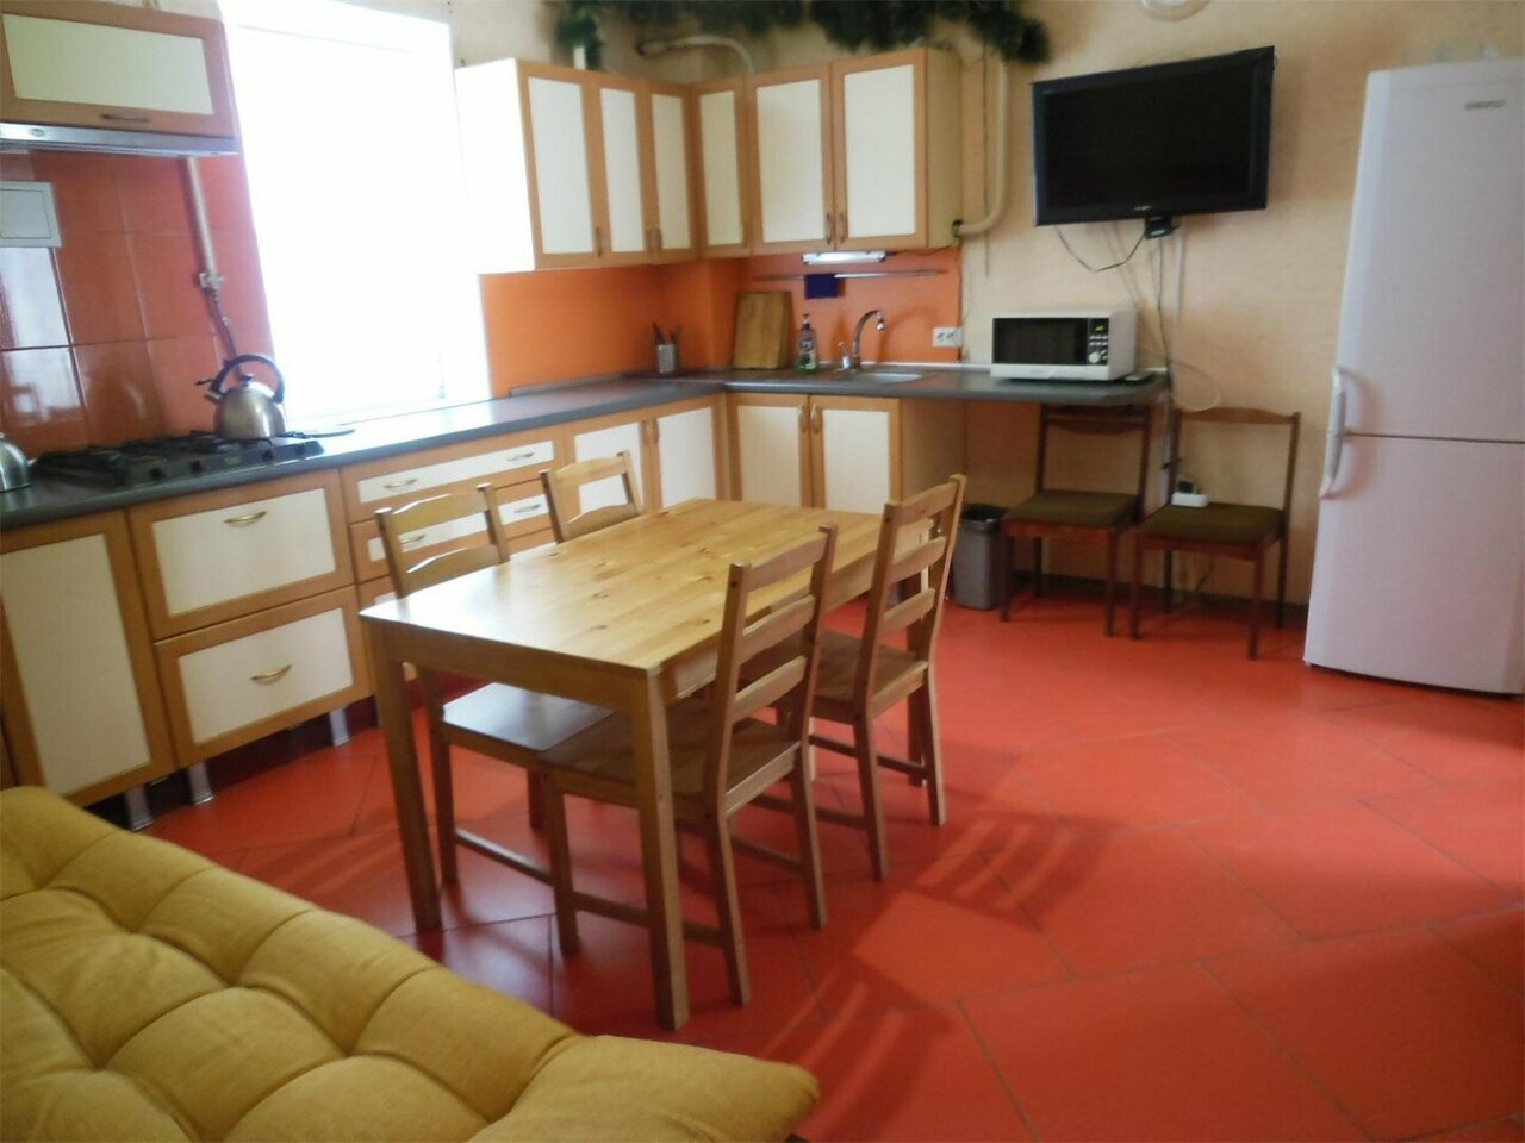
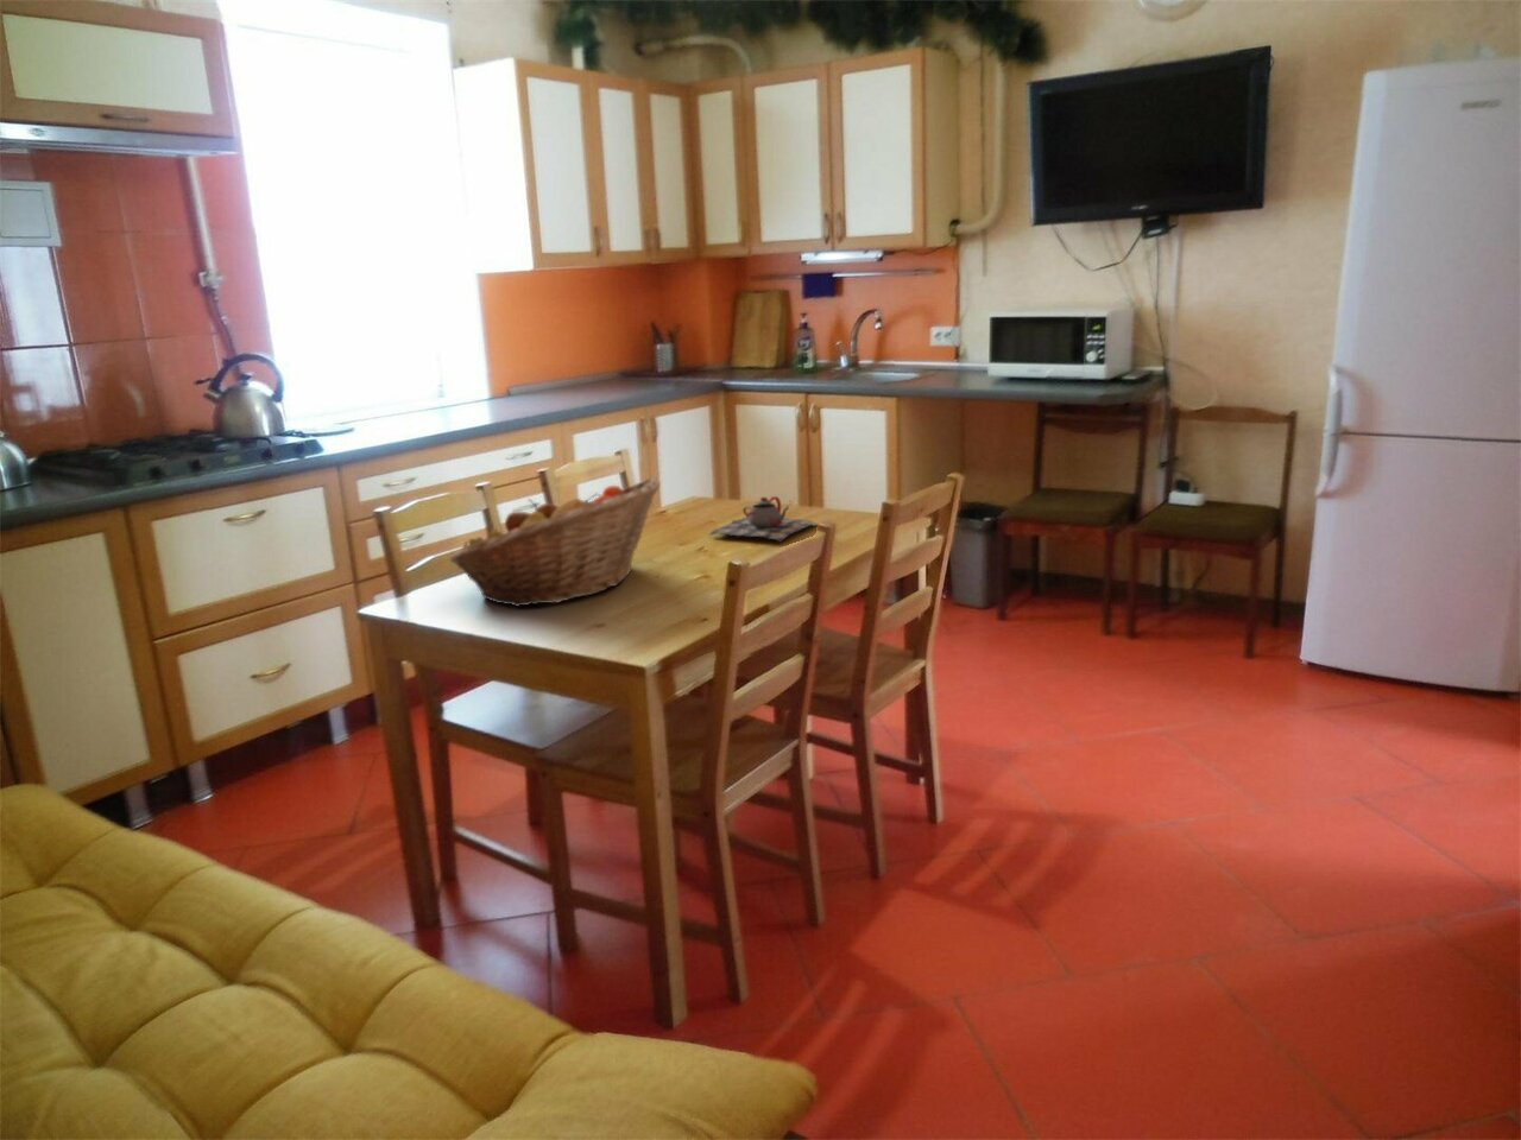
+ teapot (763, 513)
+ fruit basket (560, 535)
